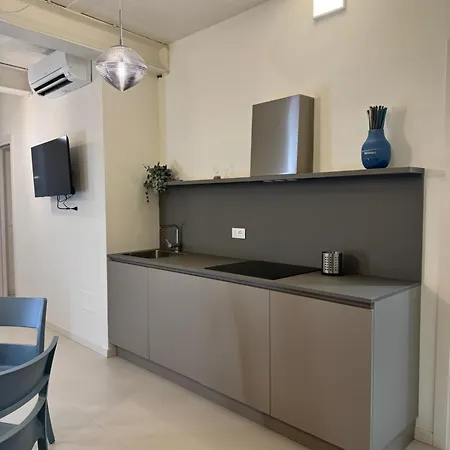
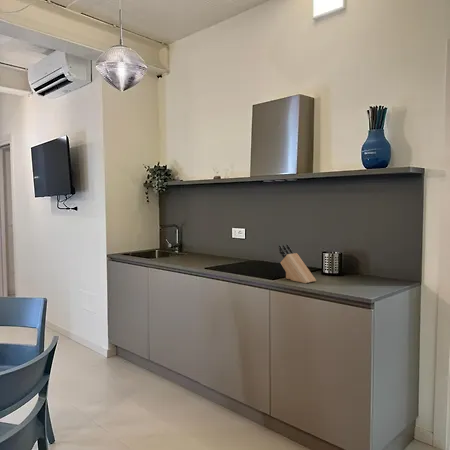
+ knife block (295, 262)
